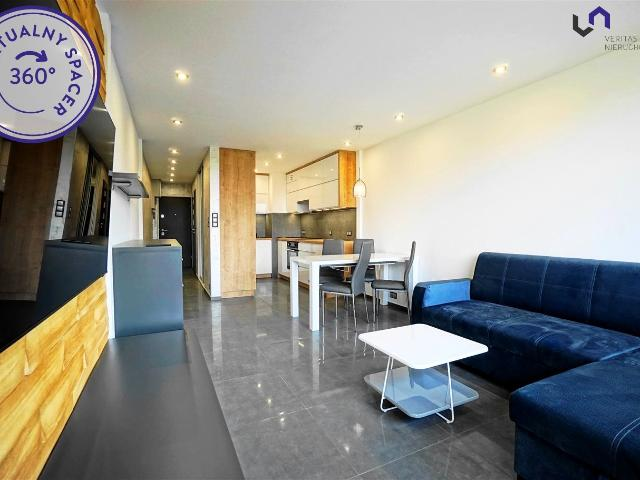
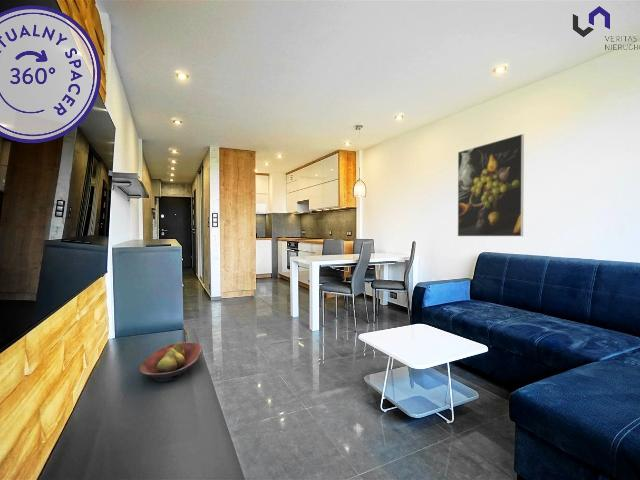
+ fruit bowl (173, 357)
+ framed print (487, 190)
